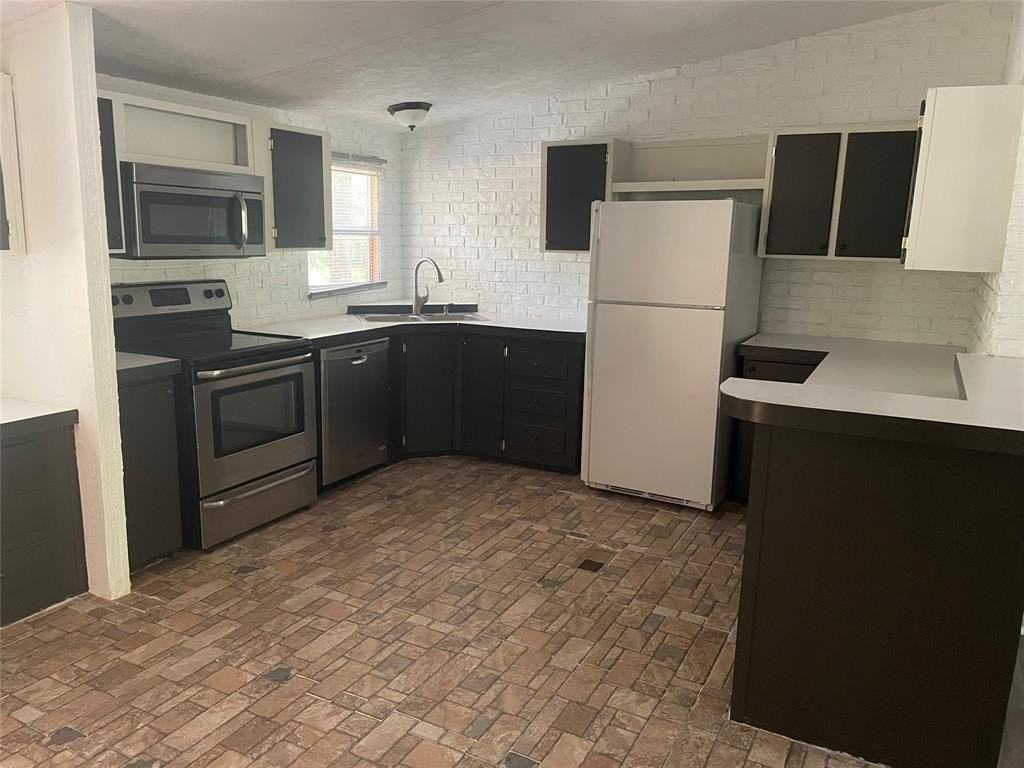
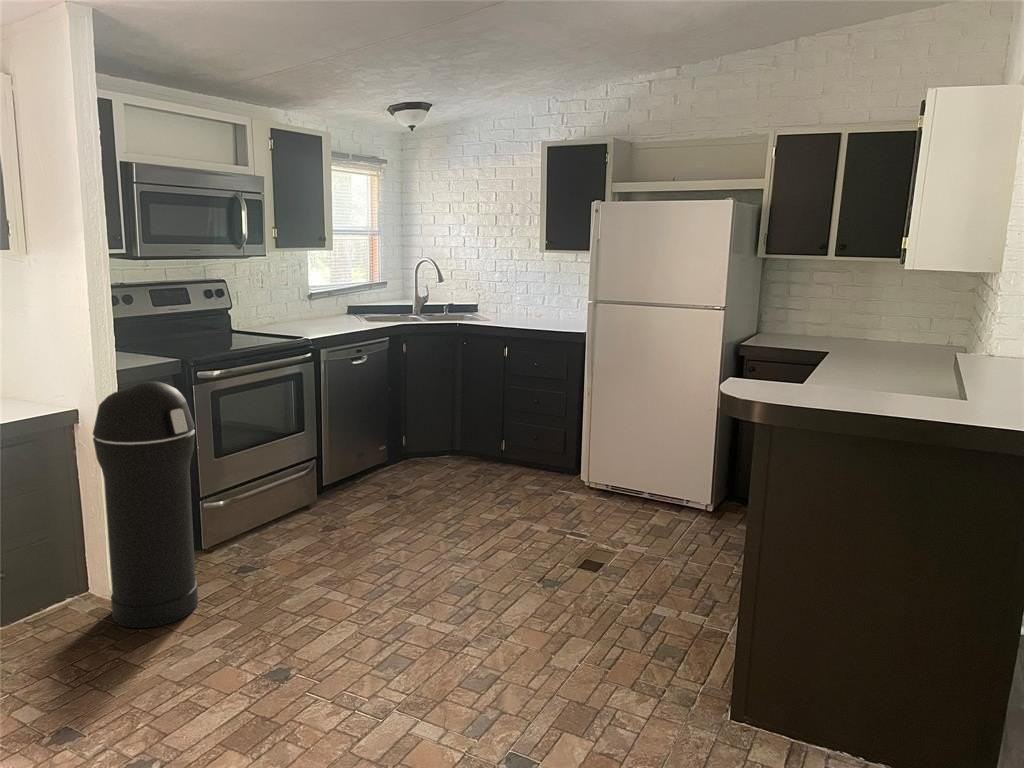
+ trash can (151, 498)
